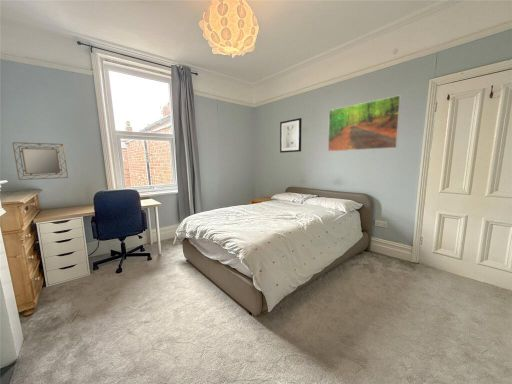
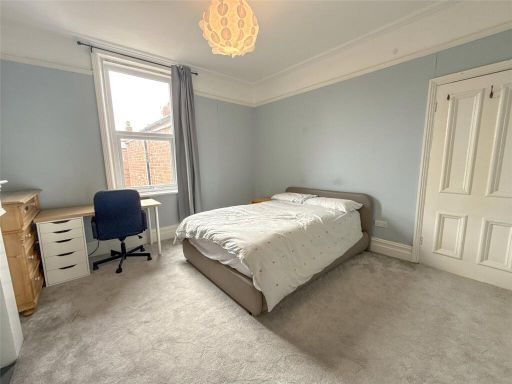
- wall art (290, 136)
- home mirror (41, 161)
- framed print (359, 127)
